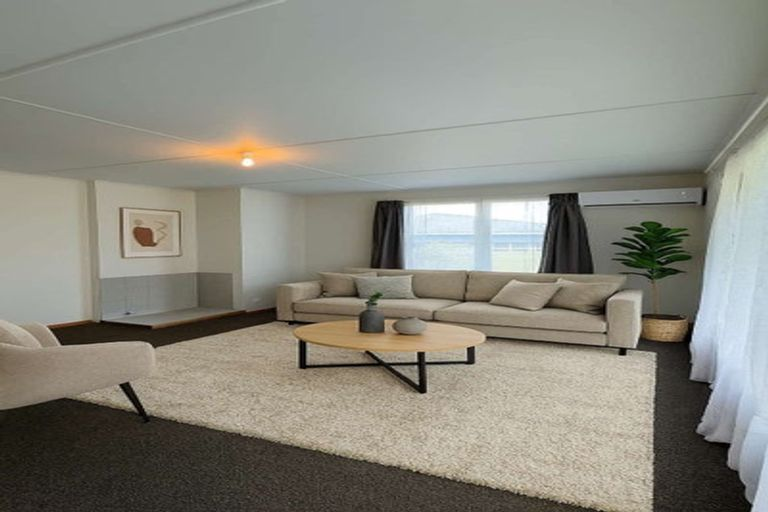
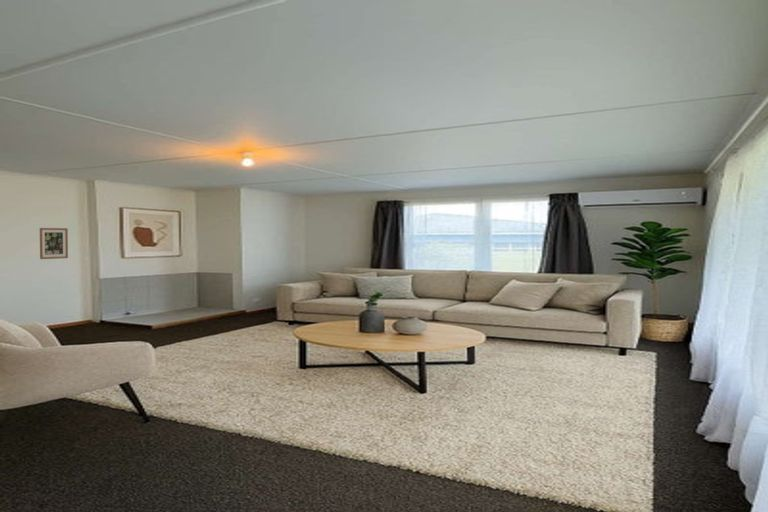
+ wall art (54, 243)
